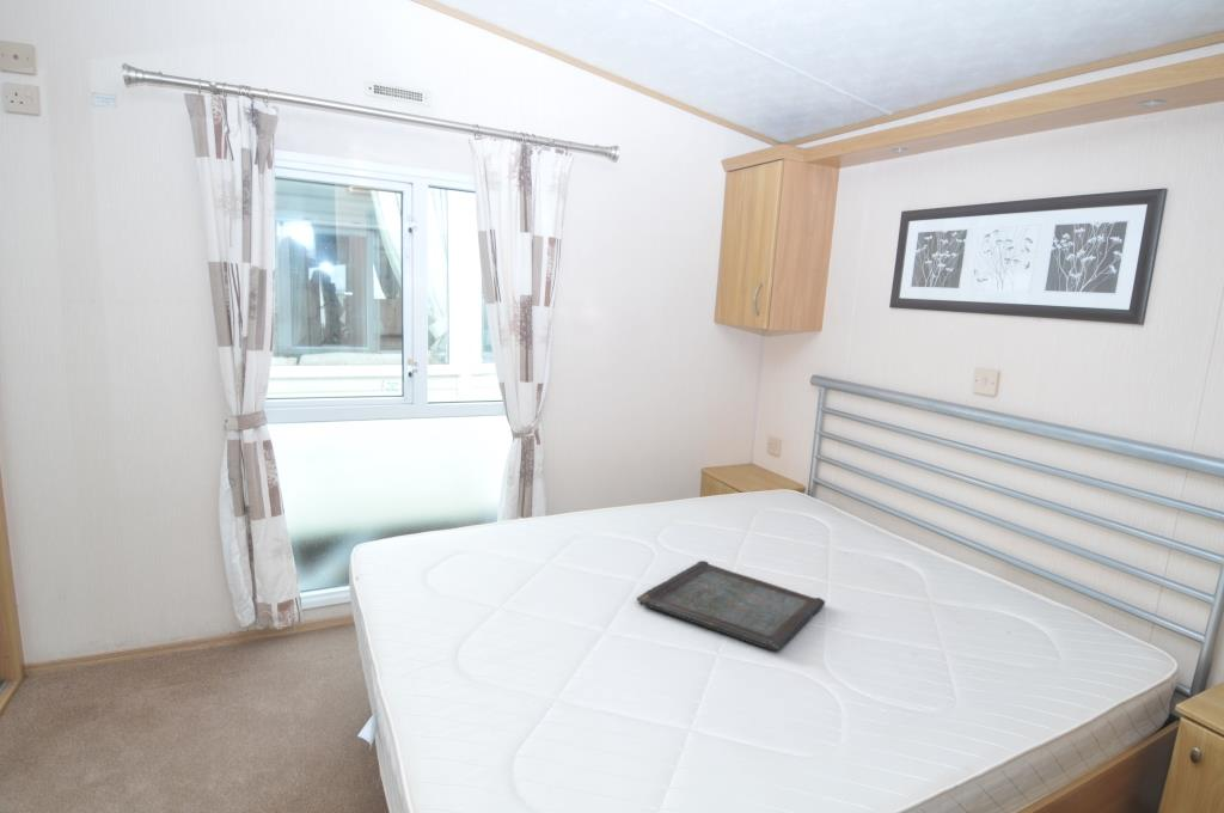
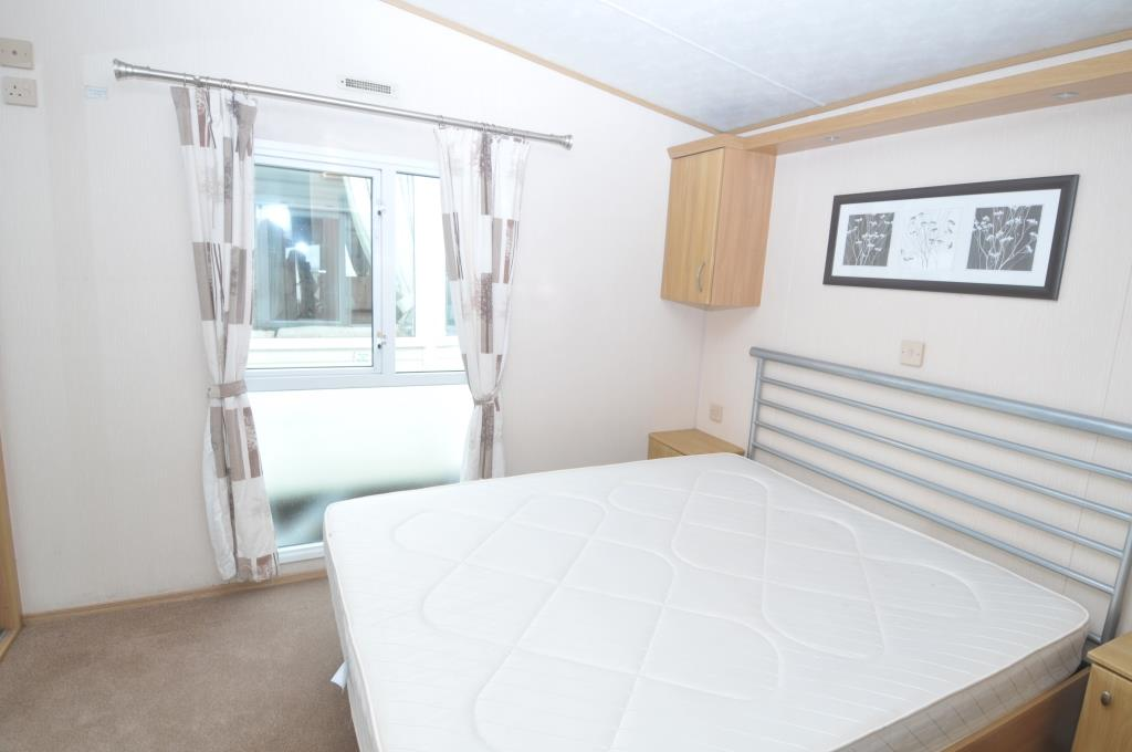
- serving tray (732, 600)
